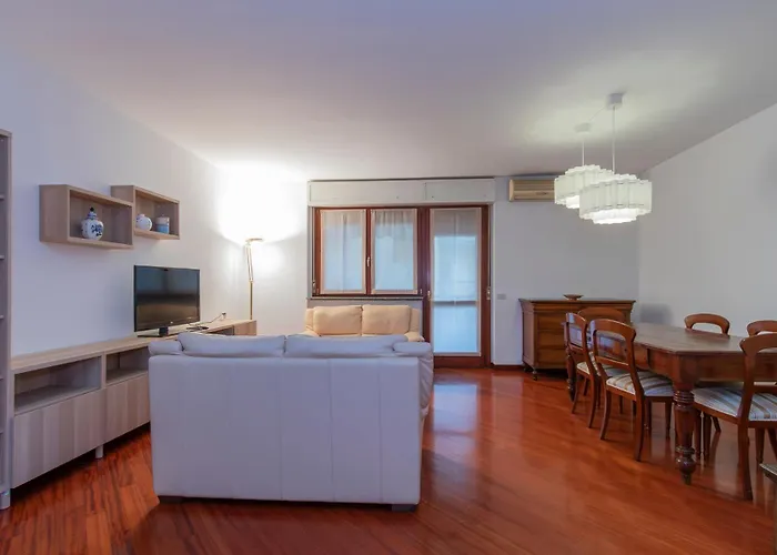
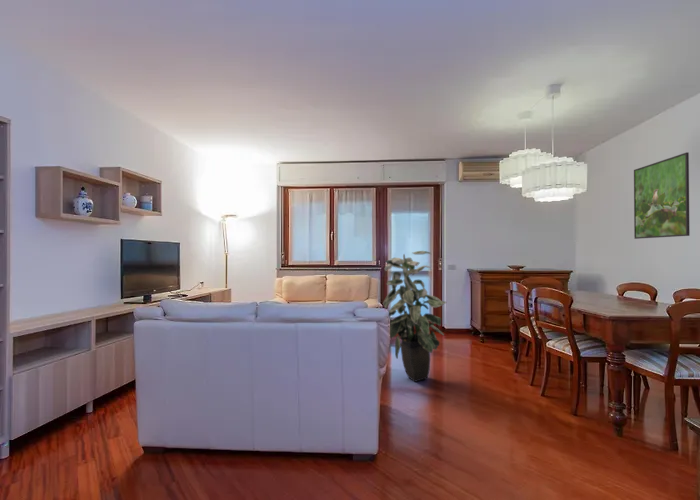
+ indoor plant (414, 315)
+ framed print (658, 199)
